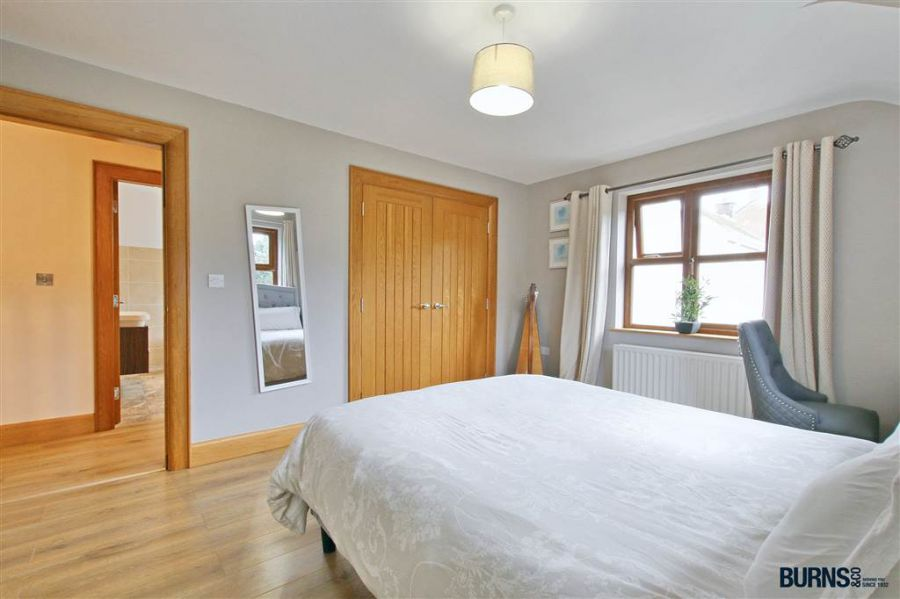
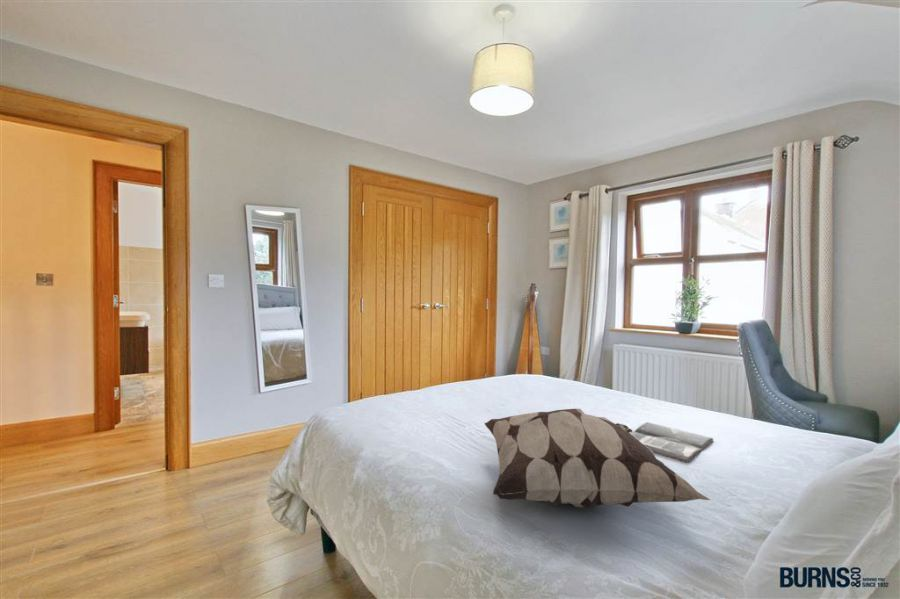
+ decorative pillow (573, 451)
+ magazine (665, 439)
